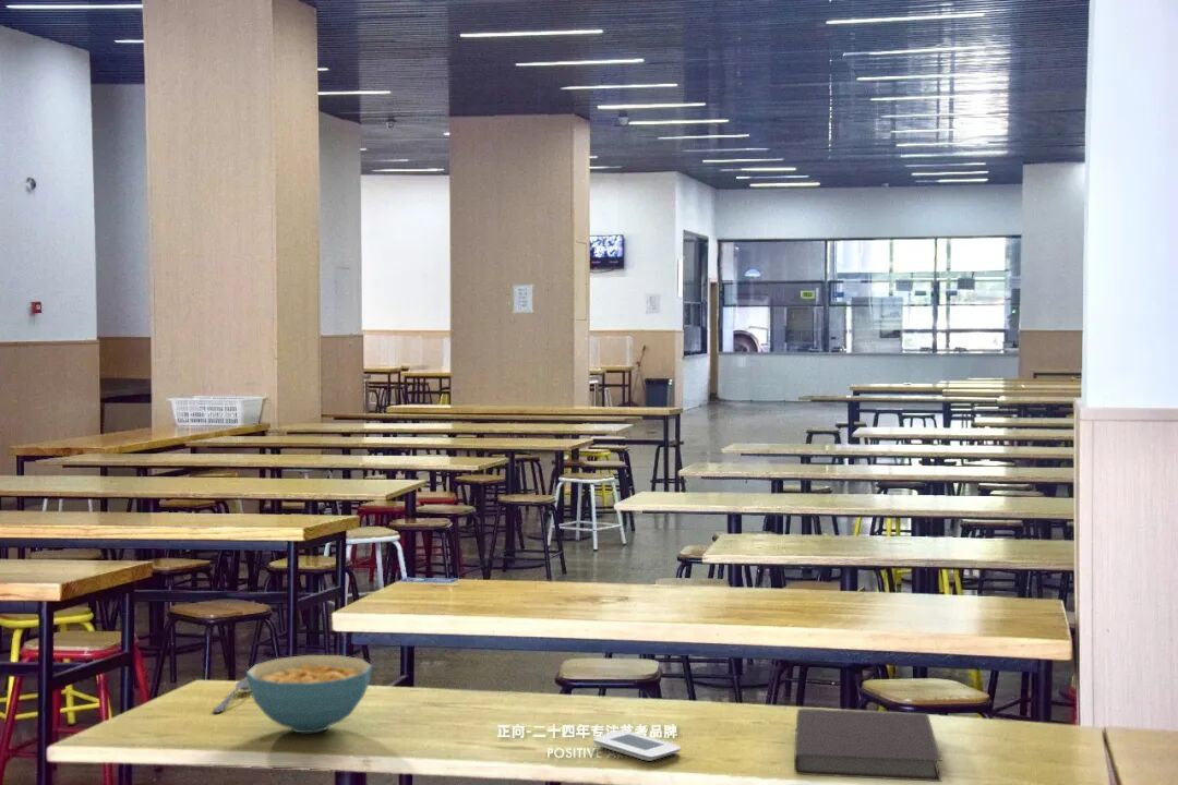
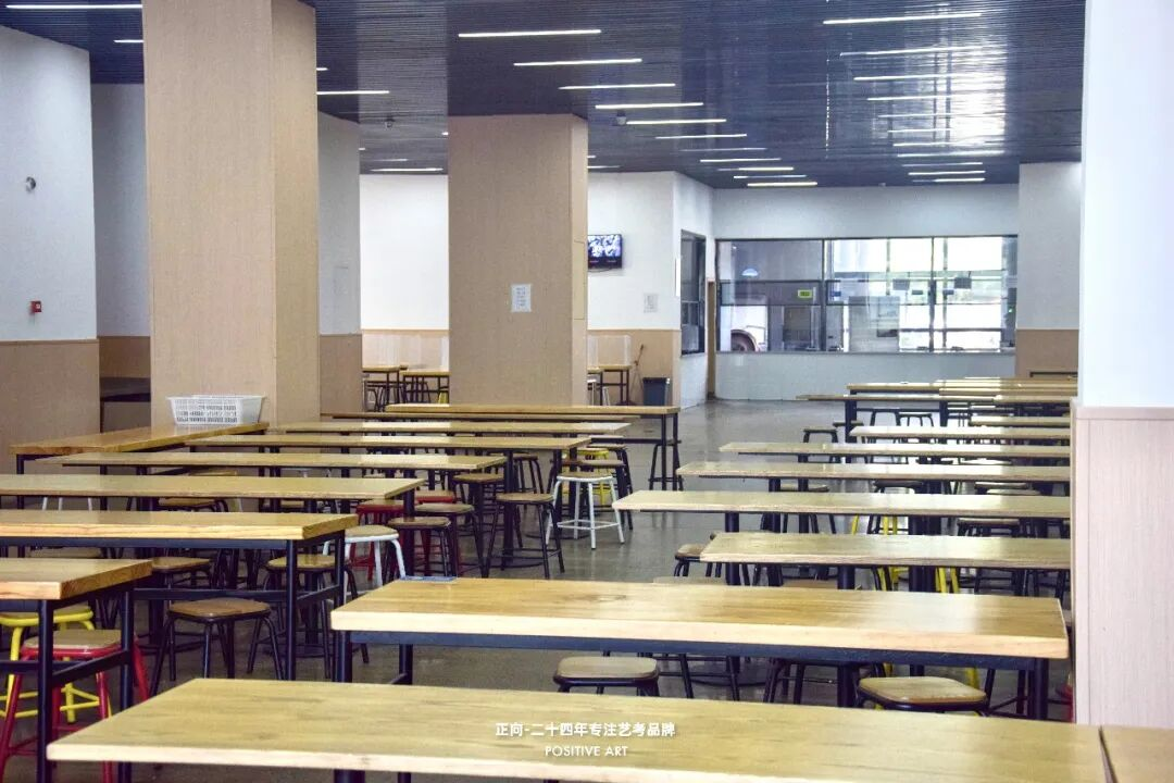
- smartphone (636, 745)
- cereal bowl (310, 698)
- spoon (236, 691)
- notebook (864, 741)
